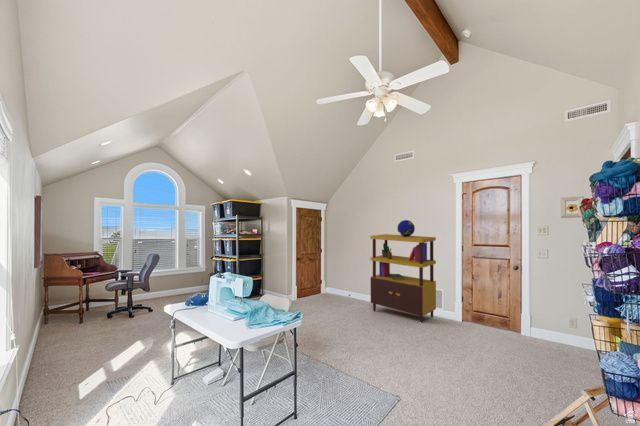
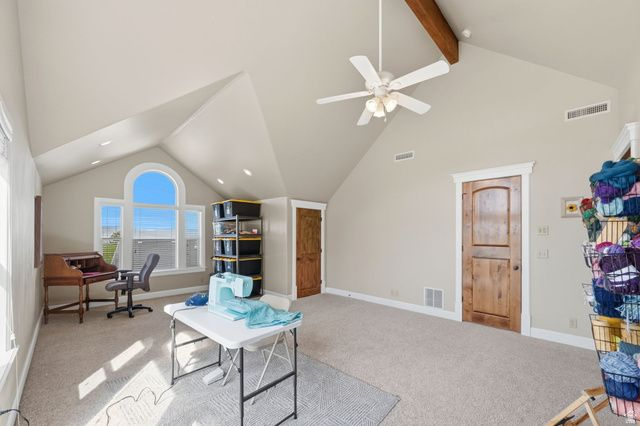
- bookcase (401, 275)
- globe (406, 228)
